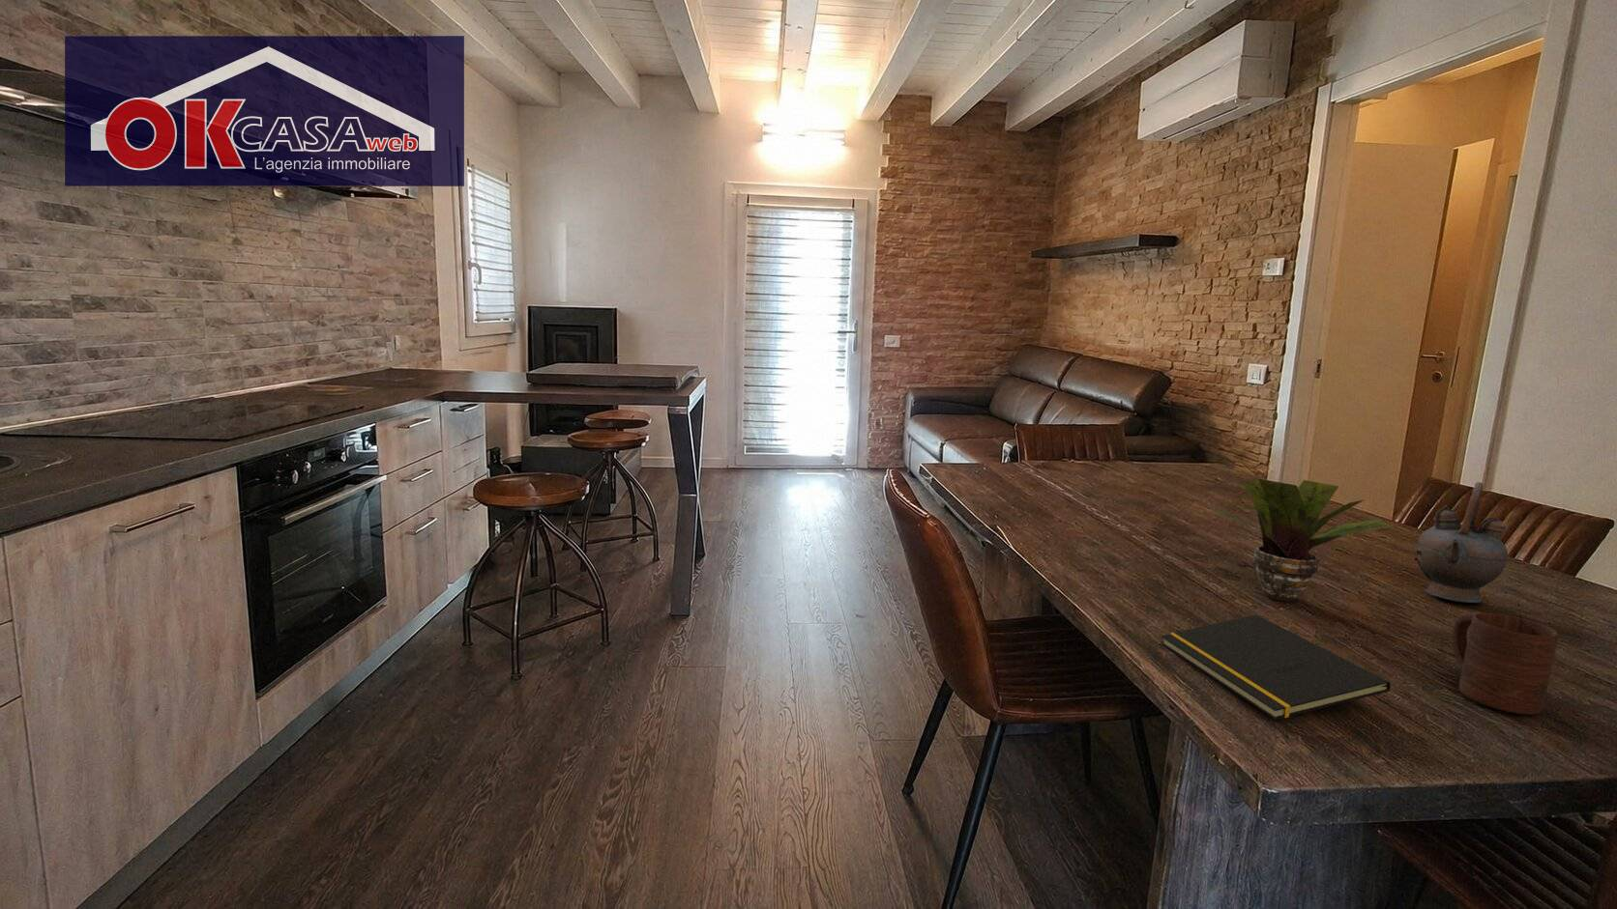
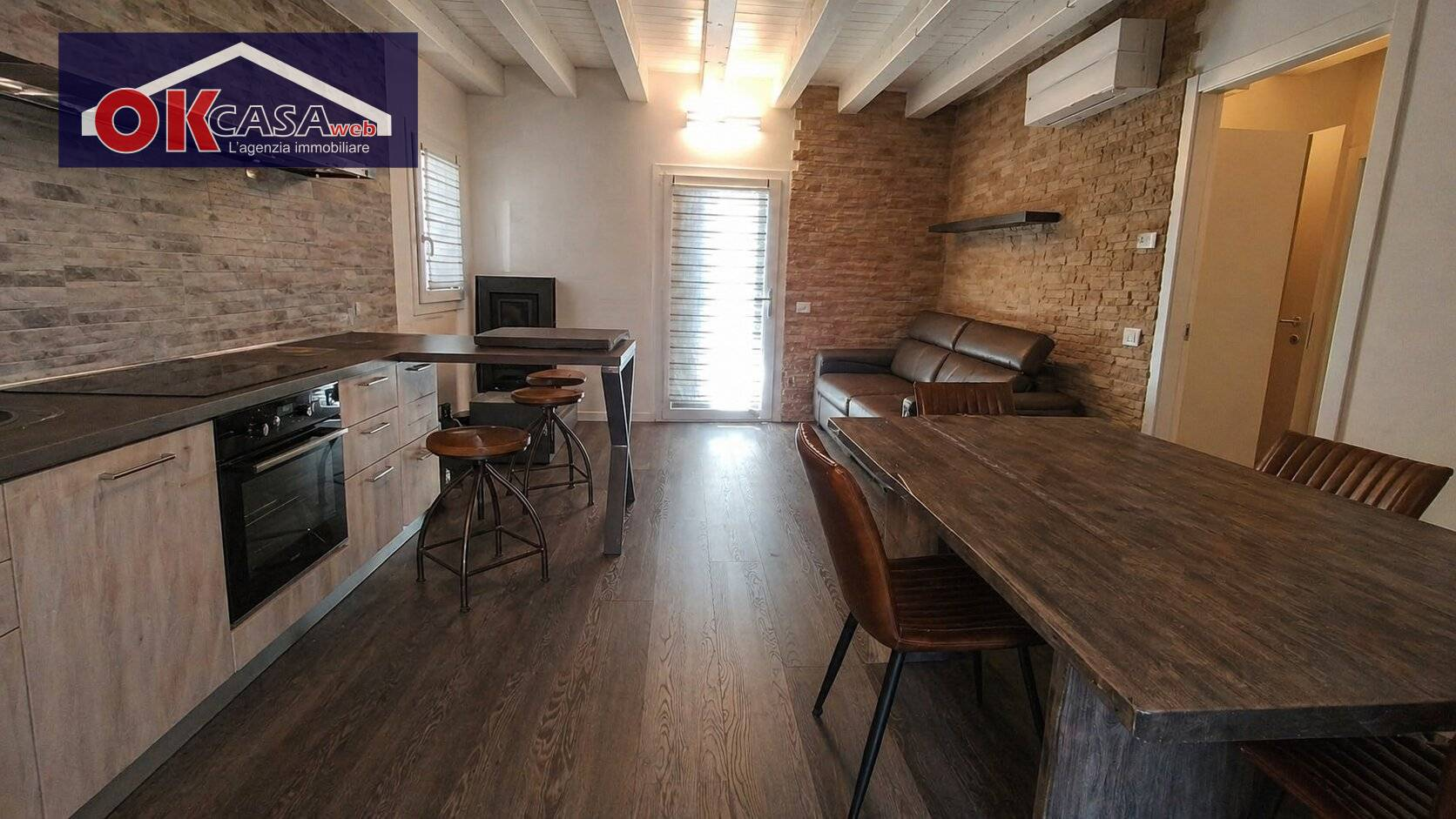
- potted plant (1293, 538)
- cup (1494, 658)
- teapot (1462, 541)
- notepad (1264, 660)
